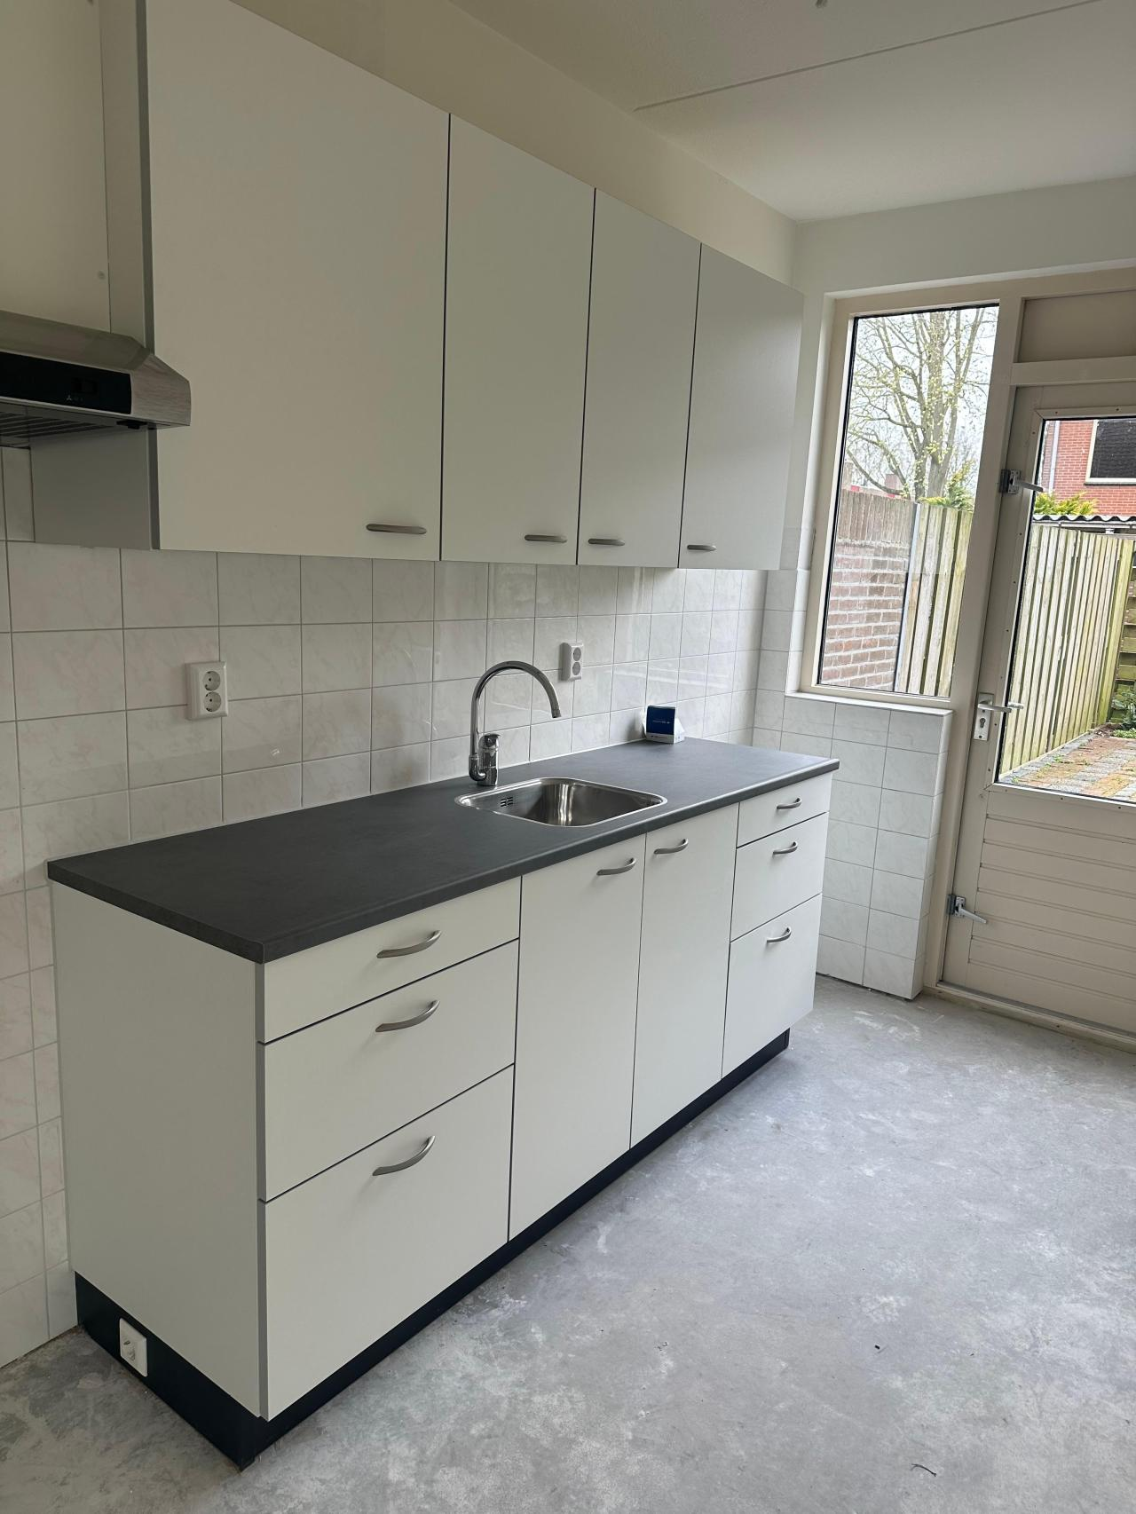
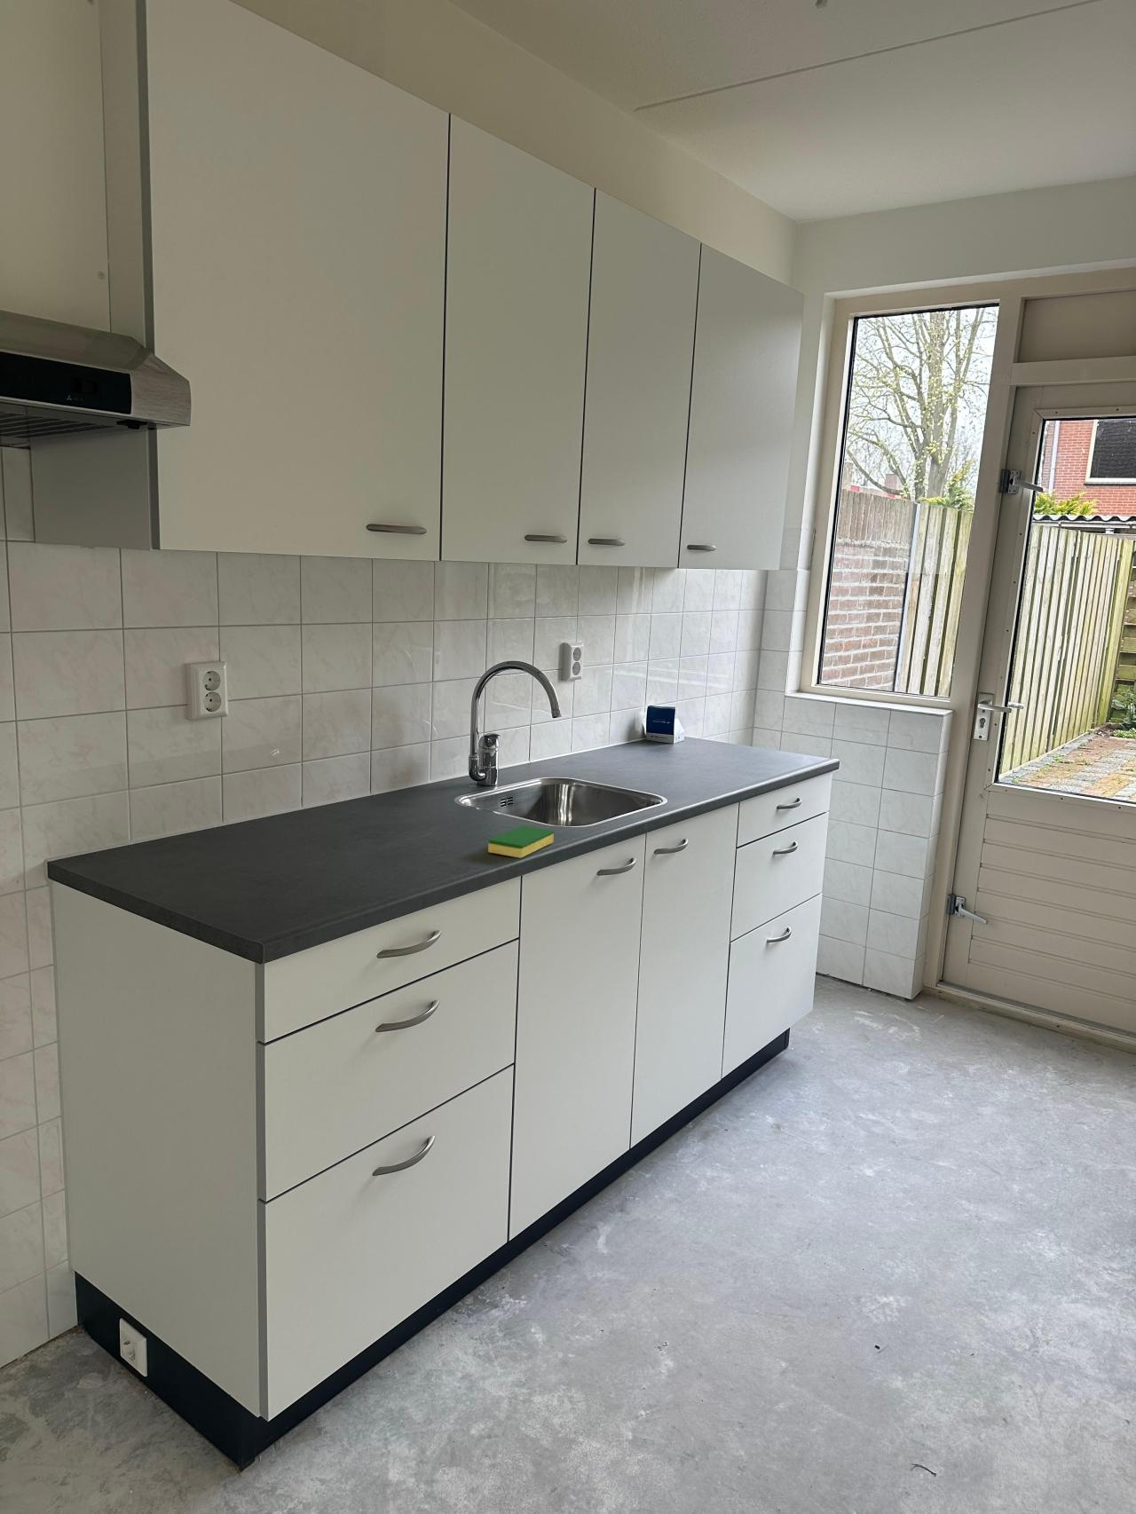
+ dish sponge (521, 840)
